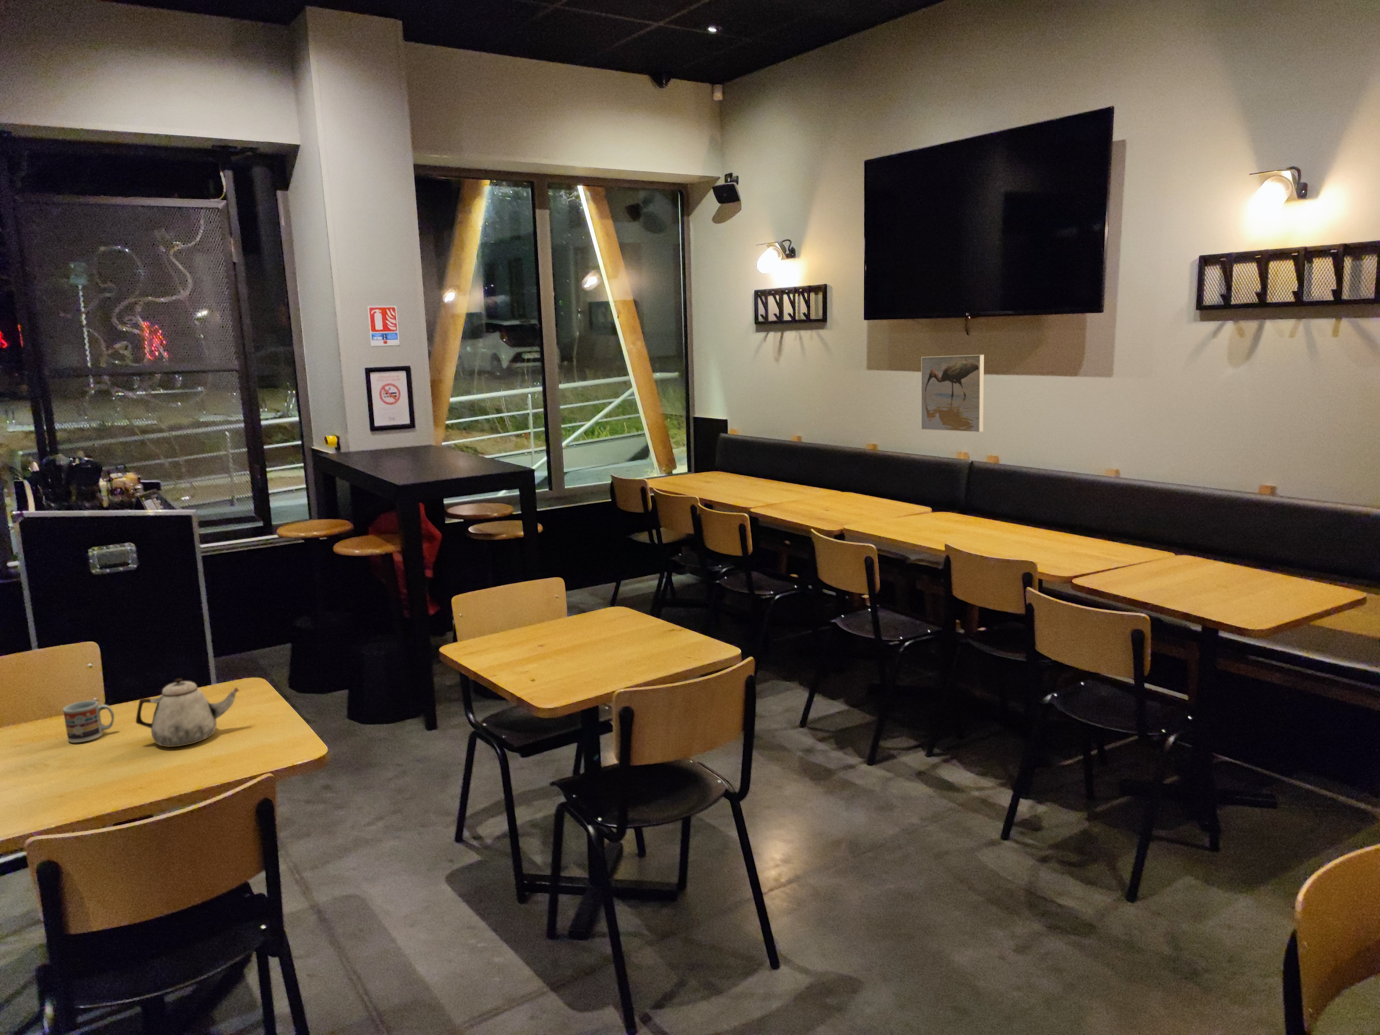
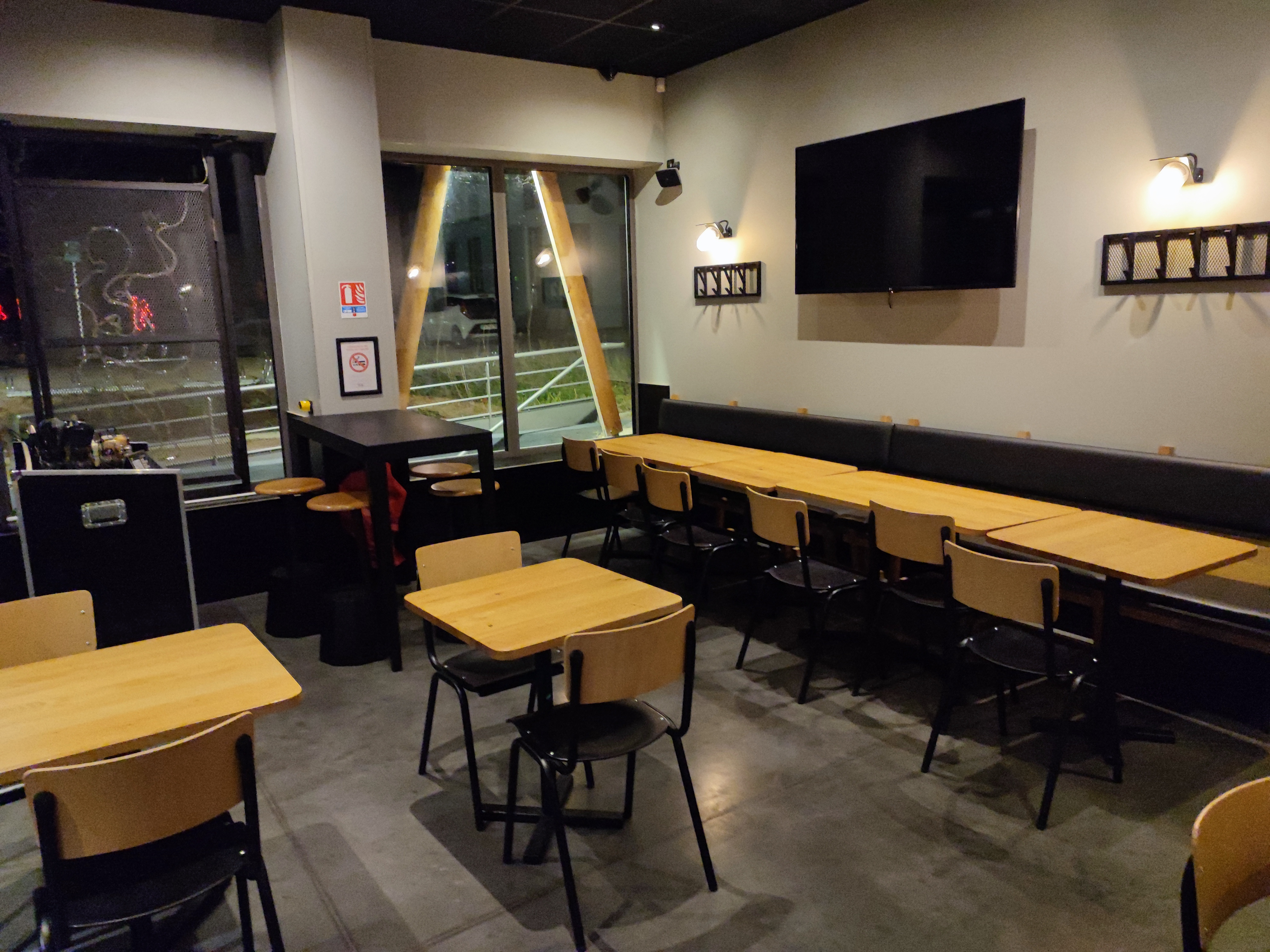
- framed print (951, 394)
- cup (90, 720)
- teapot (189, 708)
